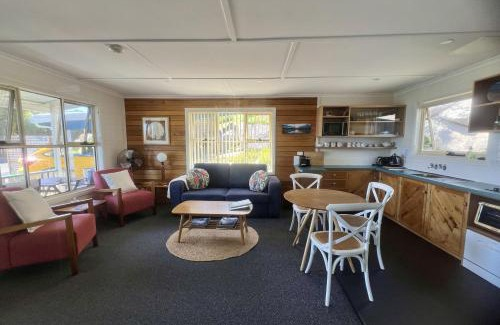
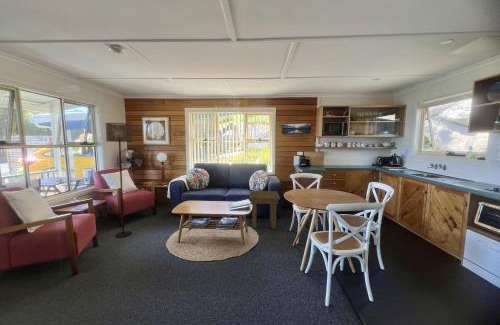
+ floor lamp (121, 180)
+ side table (263, 203)
